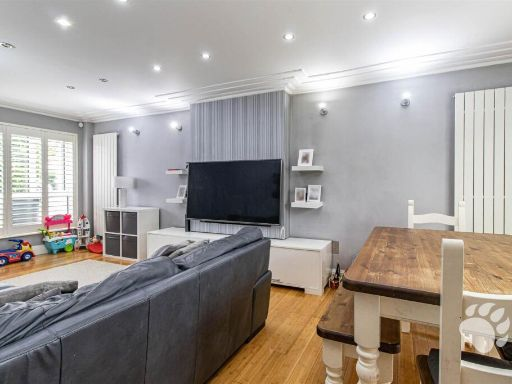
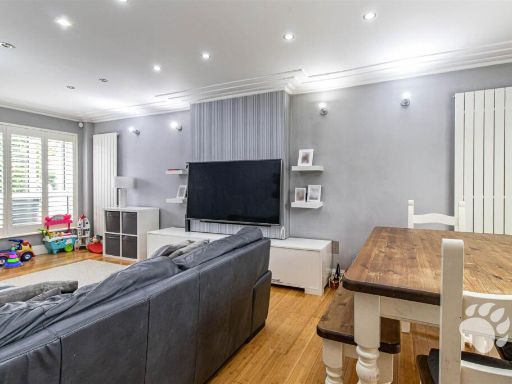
+ stacking toy (13, 255)
